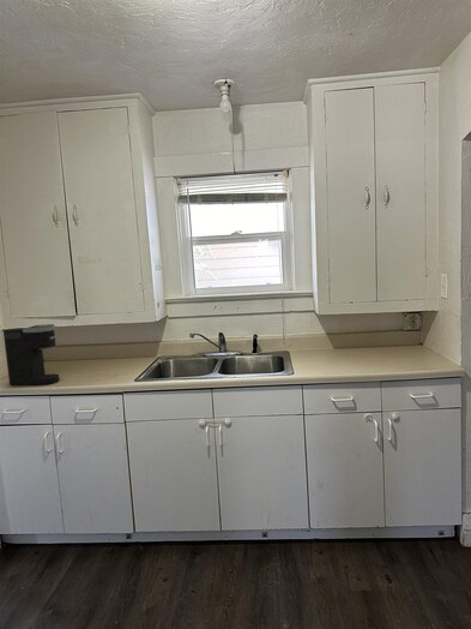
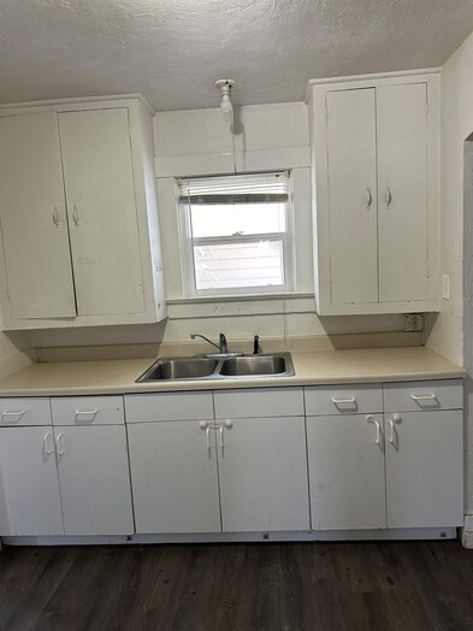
- coffee maker (31, 354)
